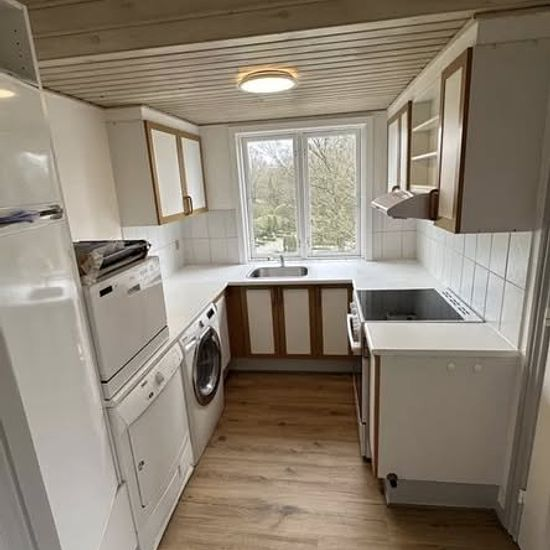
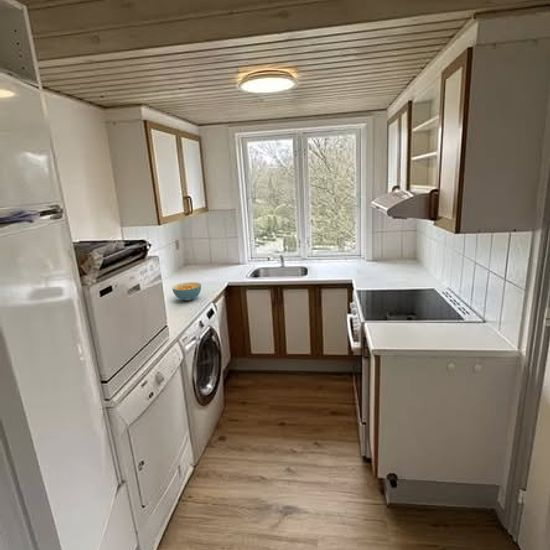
+ cereal bowl (187, 292)
